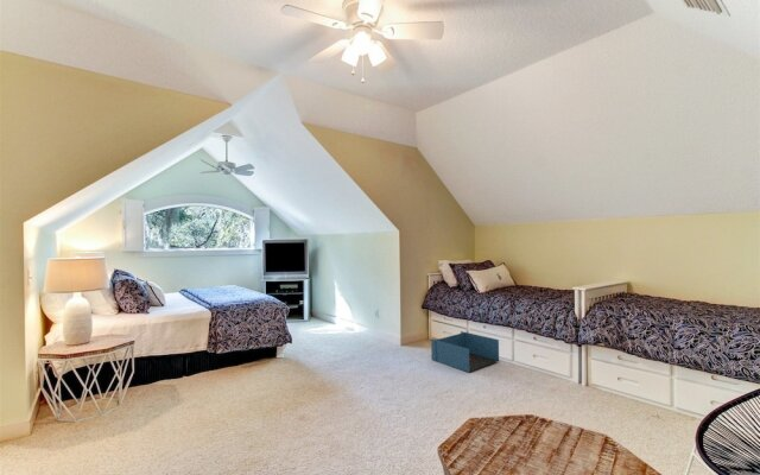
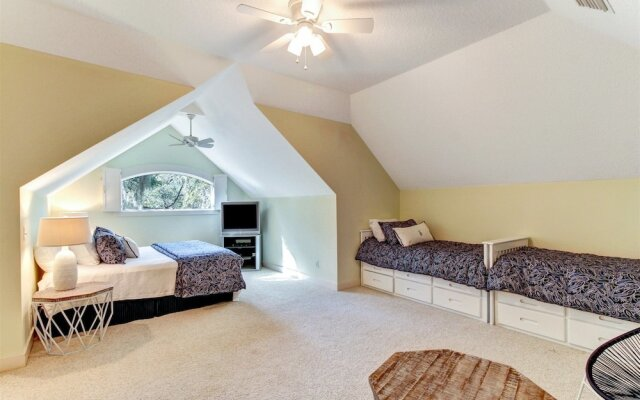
- storage bin (464, 349)
